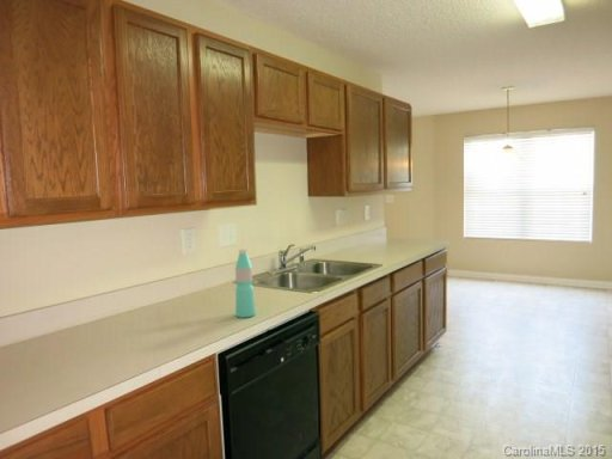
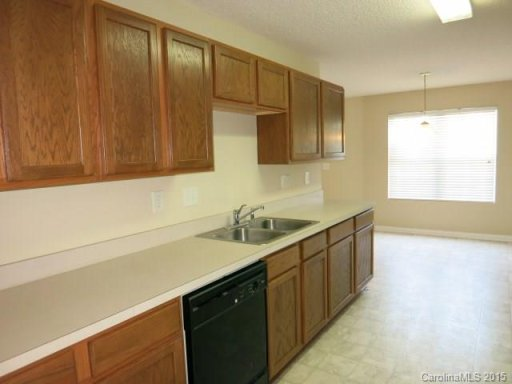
- water bottle (244, 282)
